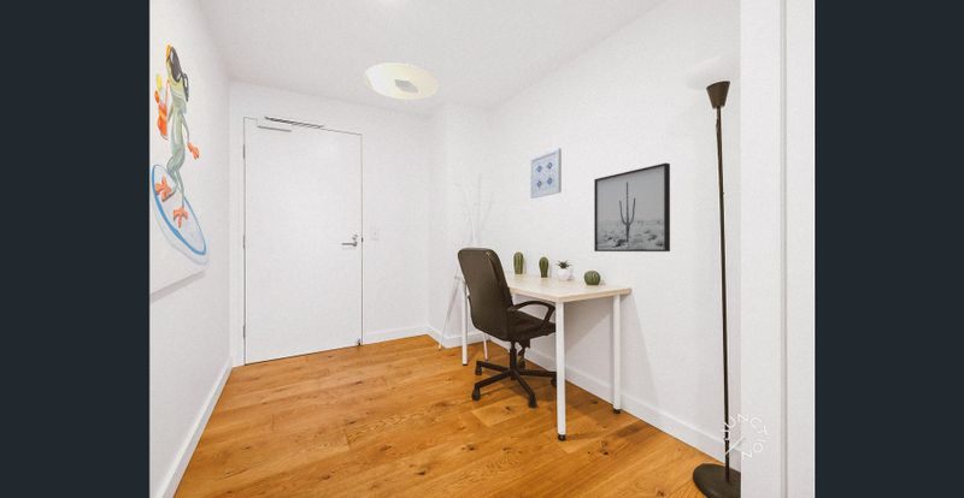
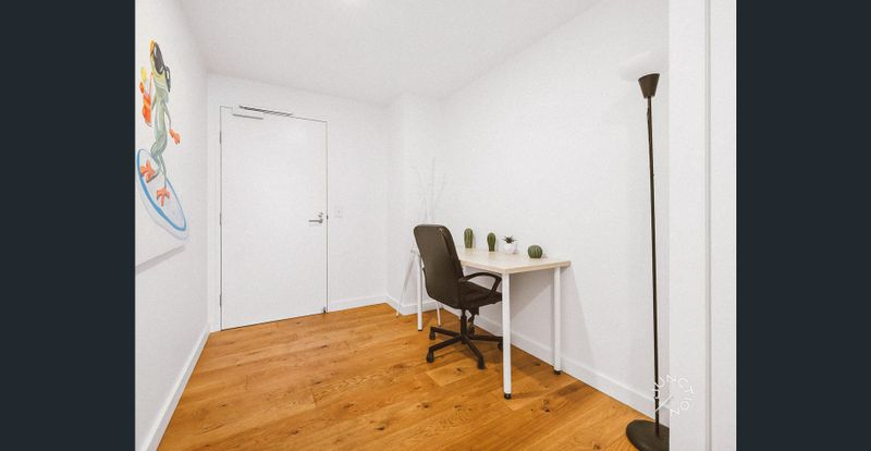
- wall art (628, 212)
- wall art (545, 174)
- ceiling light (401, 79)
